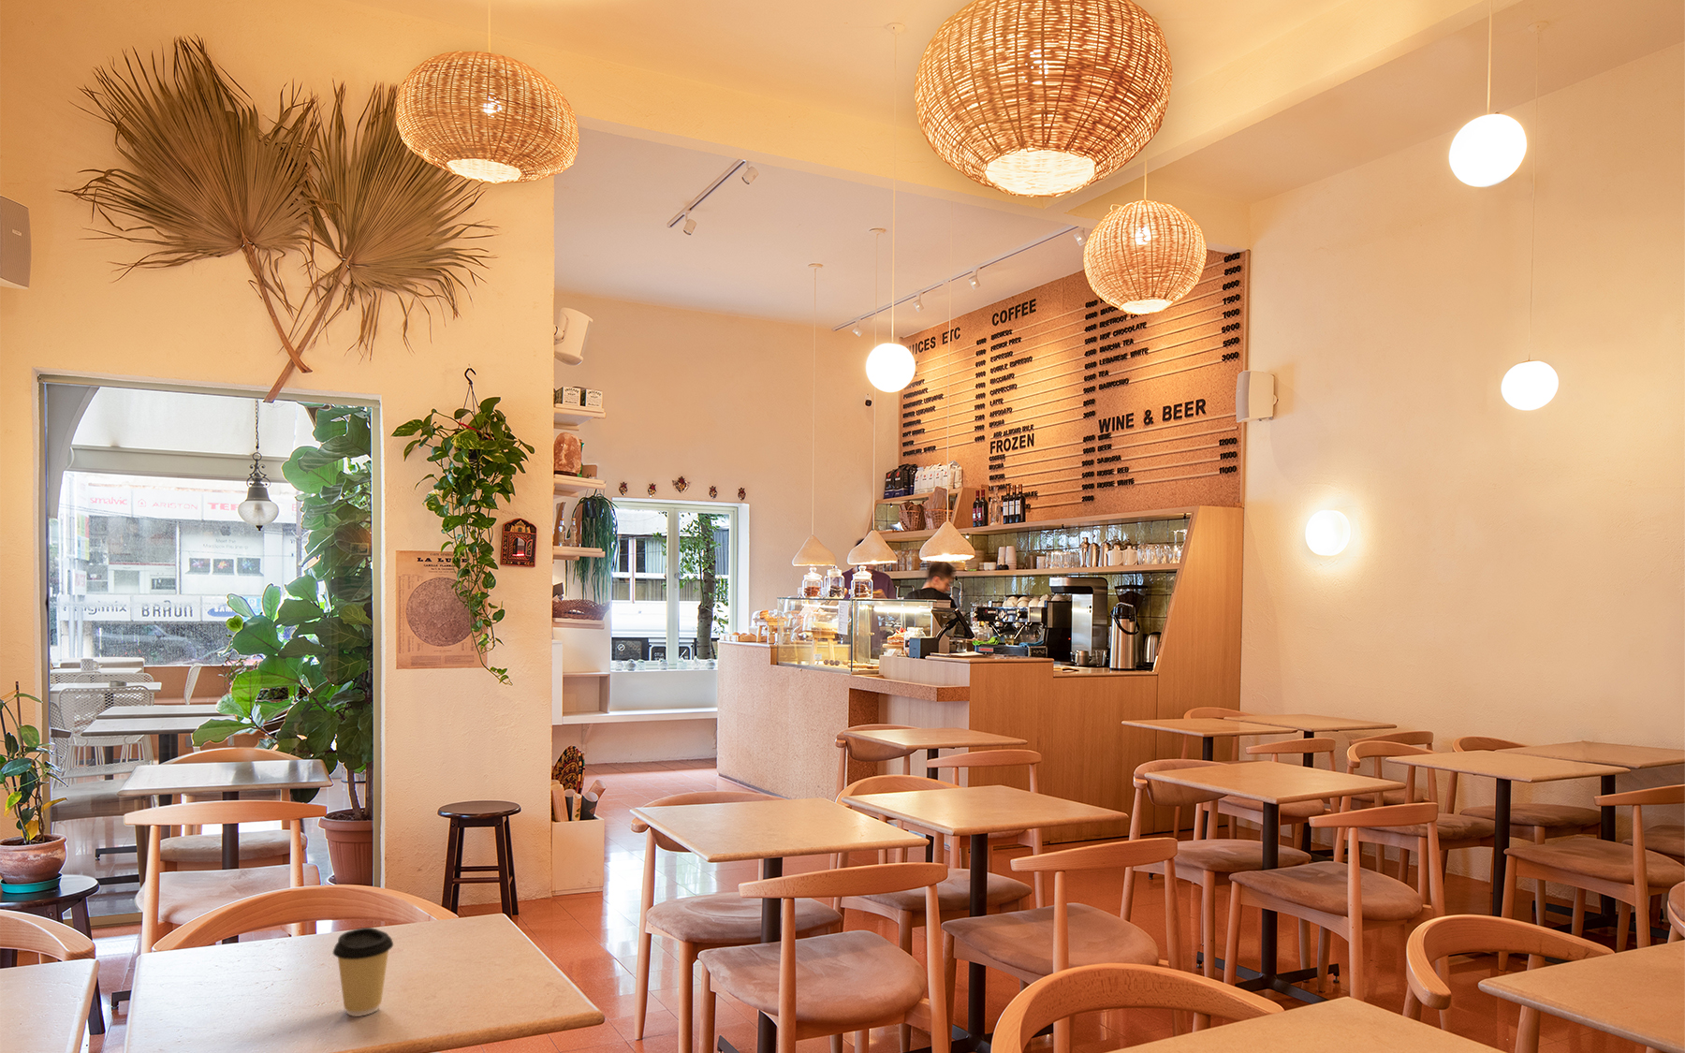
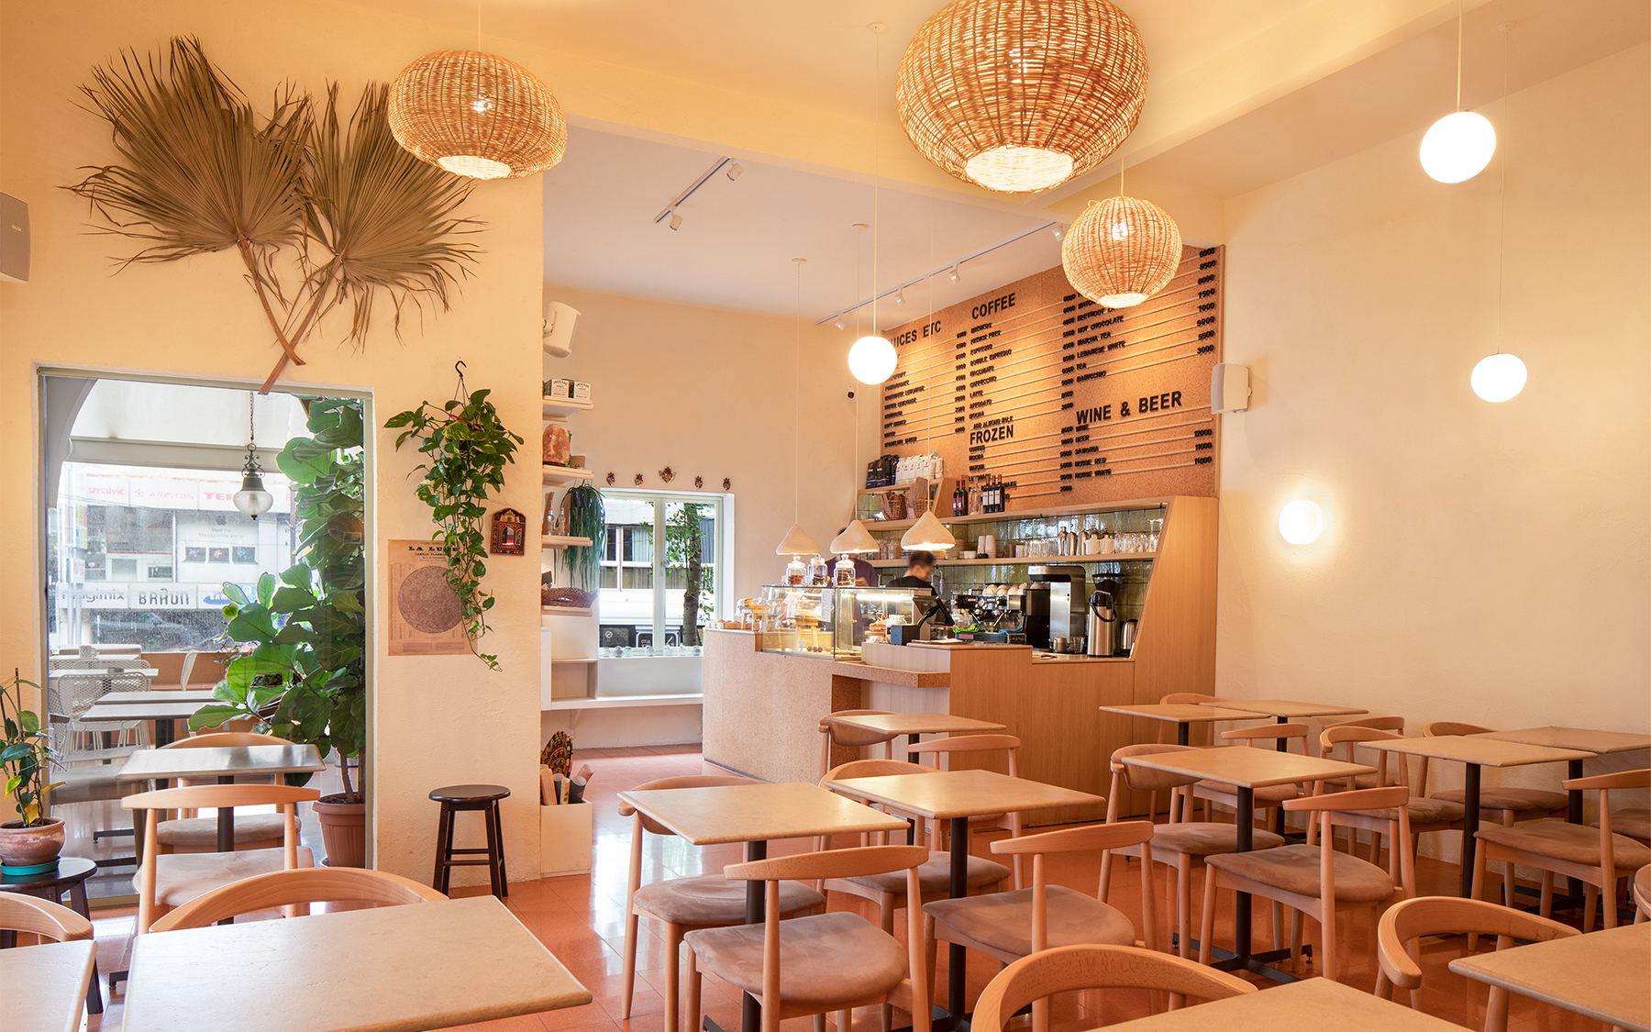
- coffee cup (363, 973)
